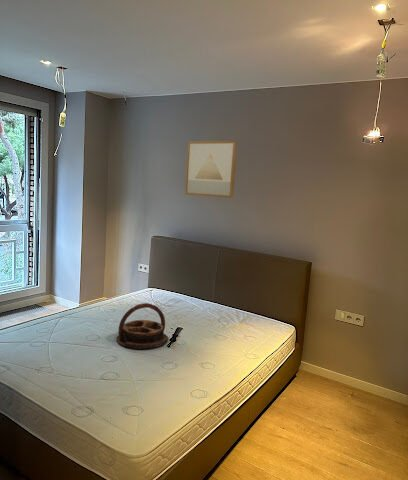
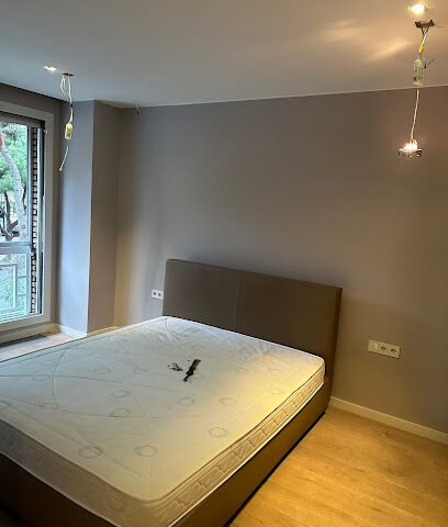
- wall art (210, 169)
- serving tray (143, 321)
